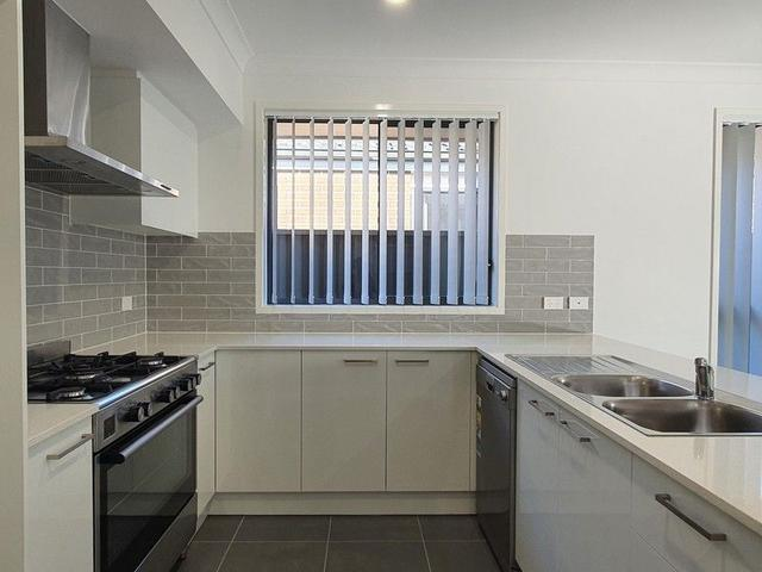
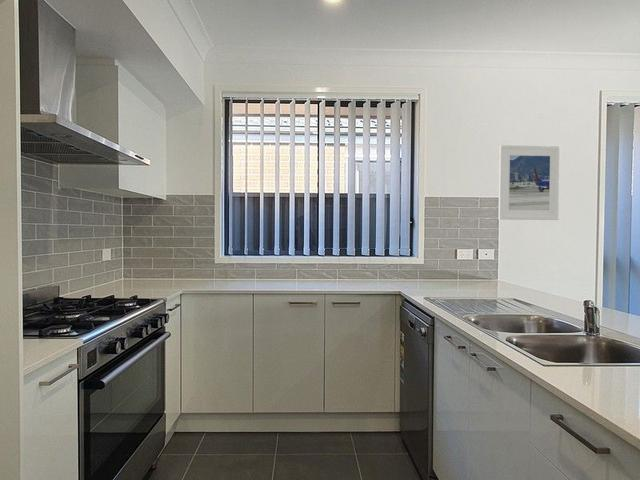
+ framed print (529, 182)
